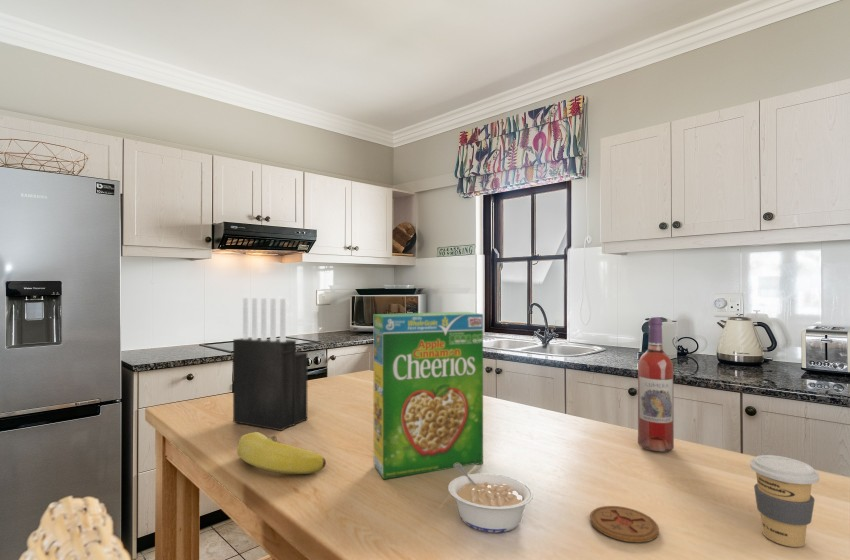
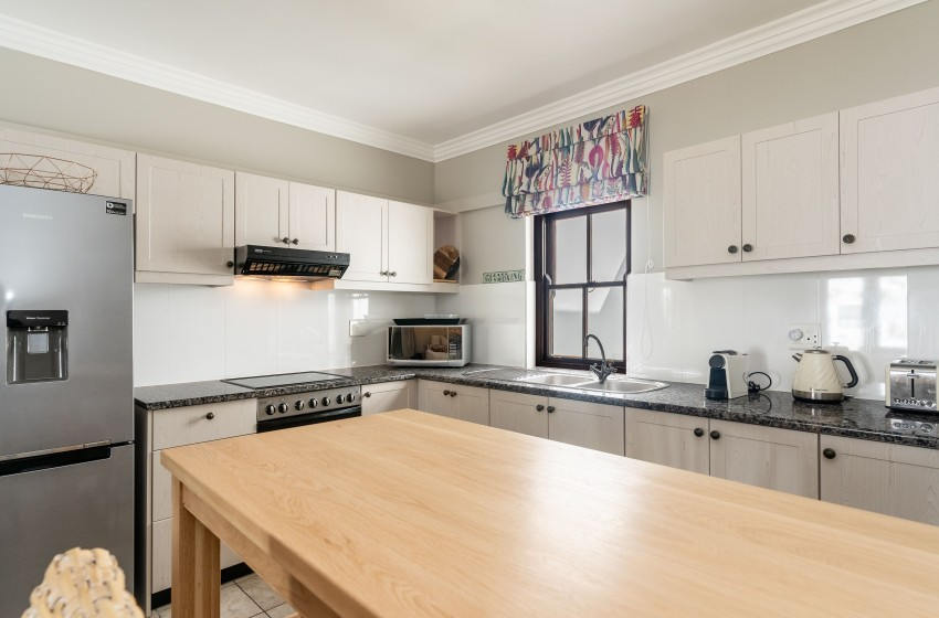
- coffee cup (783, 500)
- wine bottle (655, 382)
- cereal box (428, 389)
- banana (287, 445)
- legume (486, 500)
- coaster (623, 522)
- knife block (273, 358)
